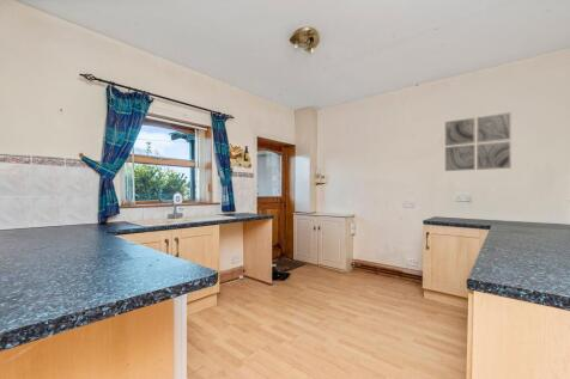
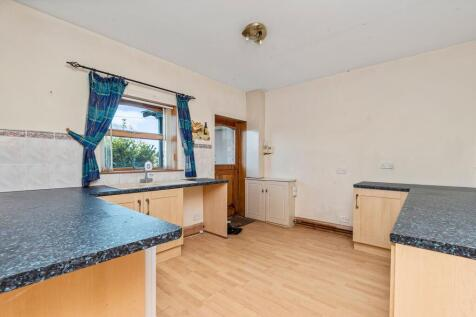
- wall art (474, 142)
